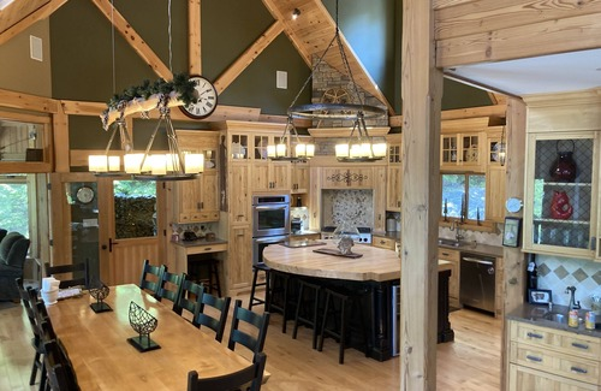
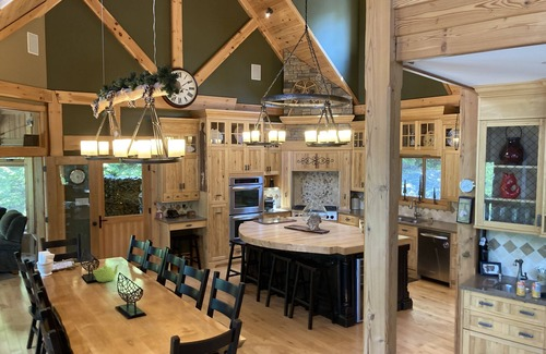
+ teapot (106, 272)
